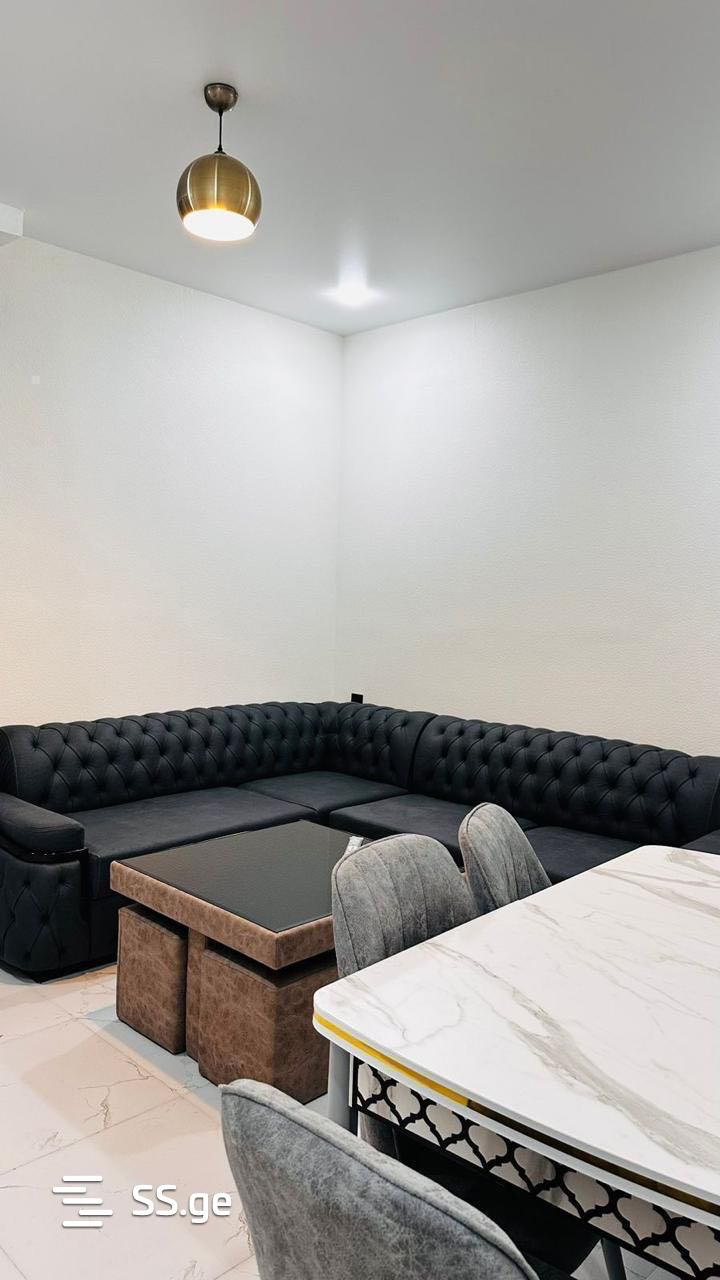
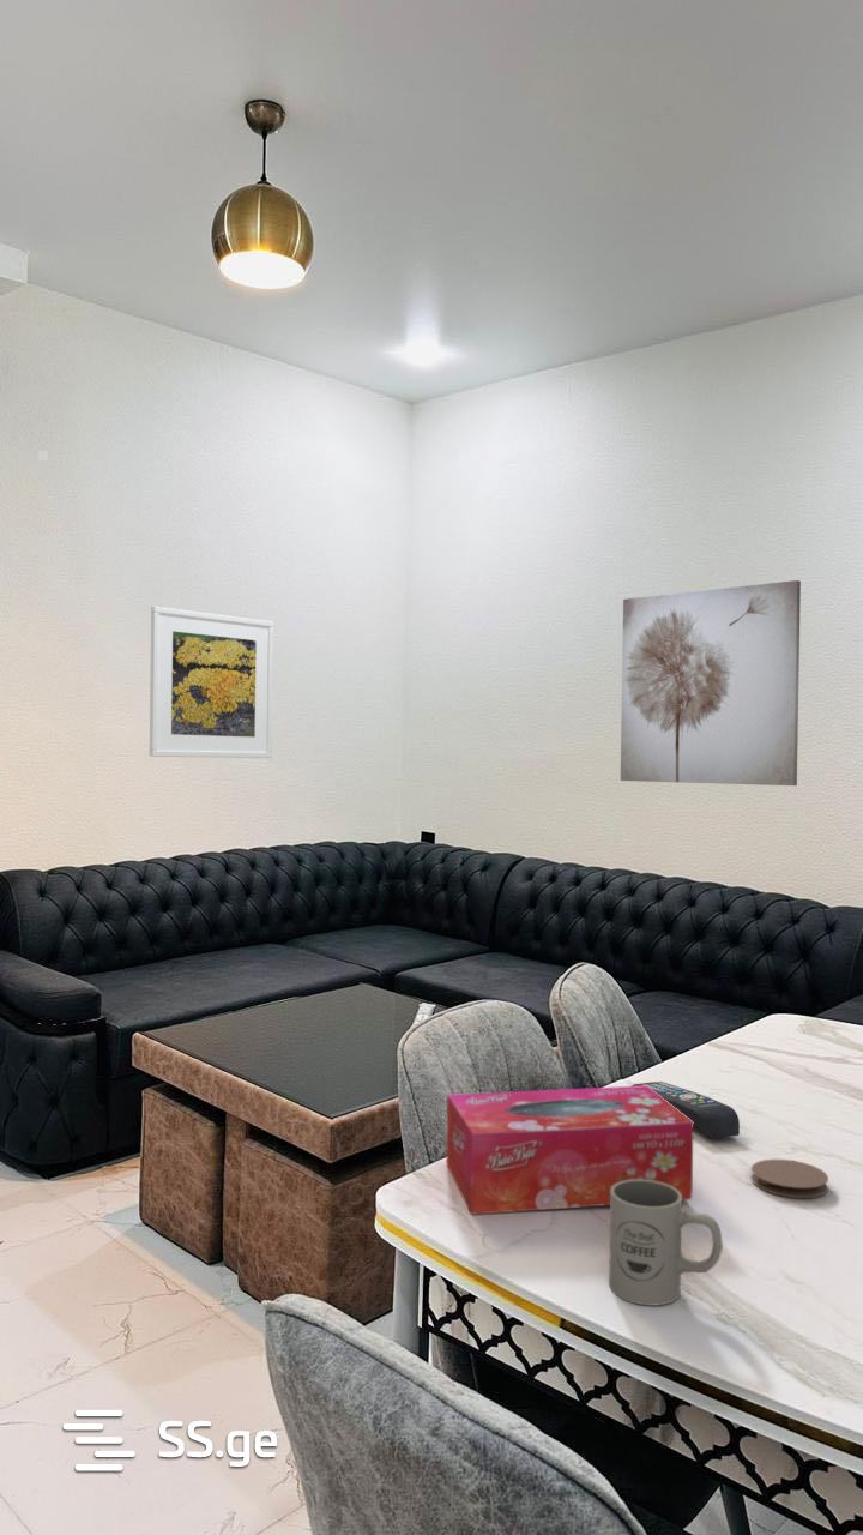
+ remote control (683, 1103)
+ wall art (705, 686)
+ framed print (213, 685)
+ tissue box (566, 1145)
+ mug (665, 1244)
+ coaster (789, 1178)
